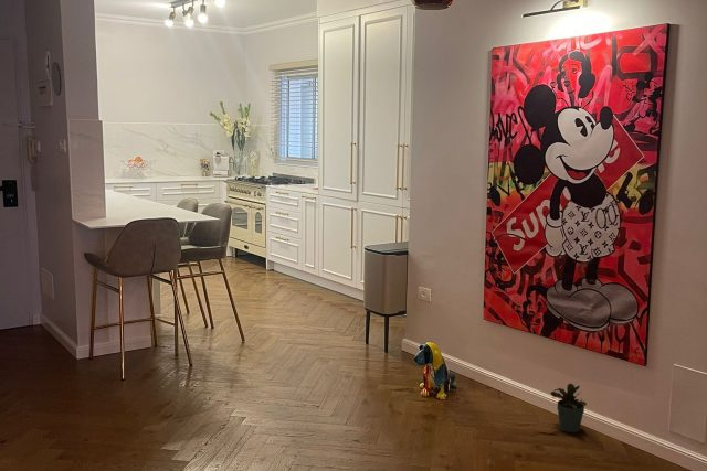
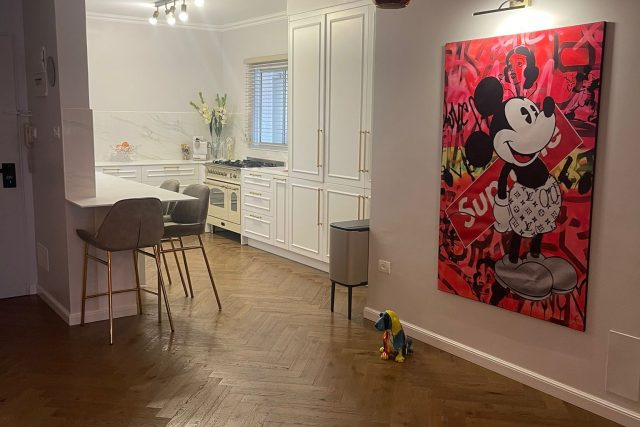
- potted plant (567, 405)
